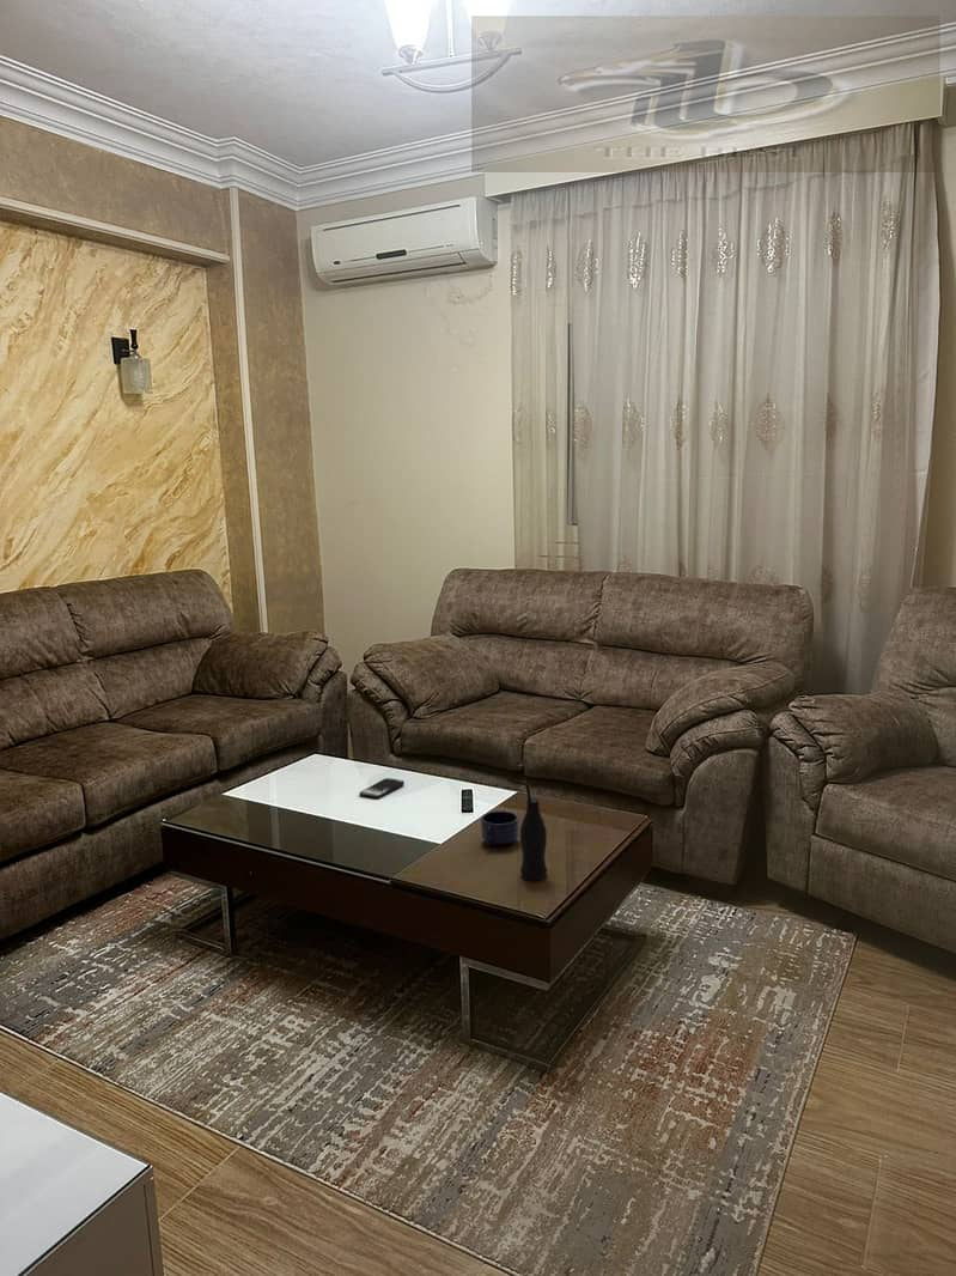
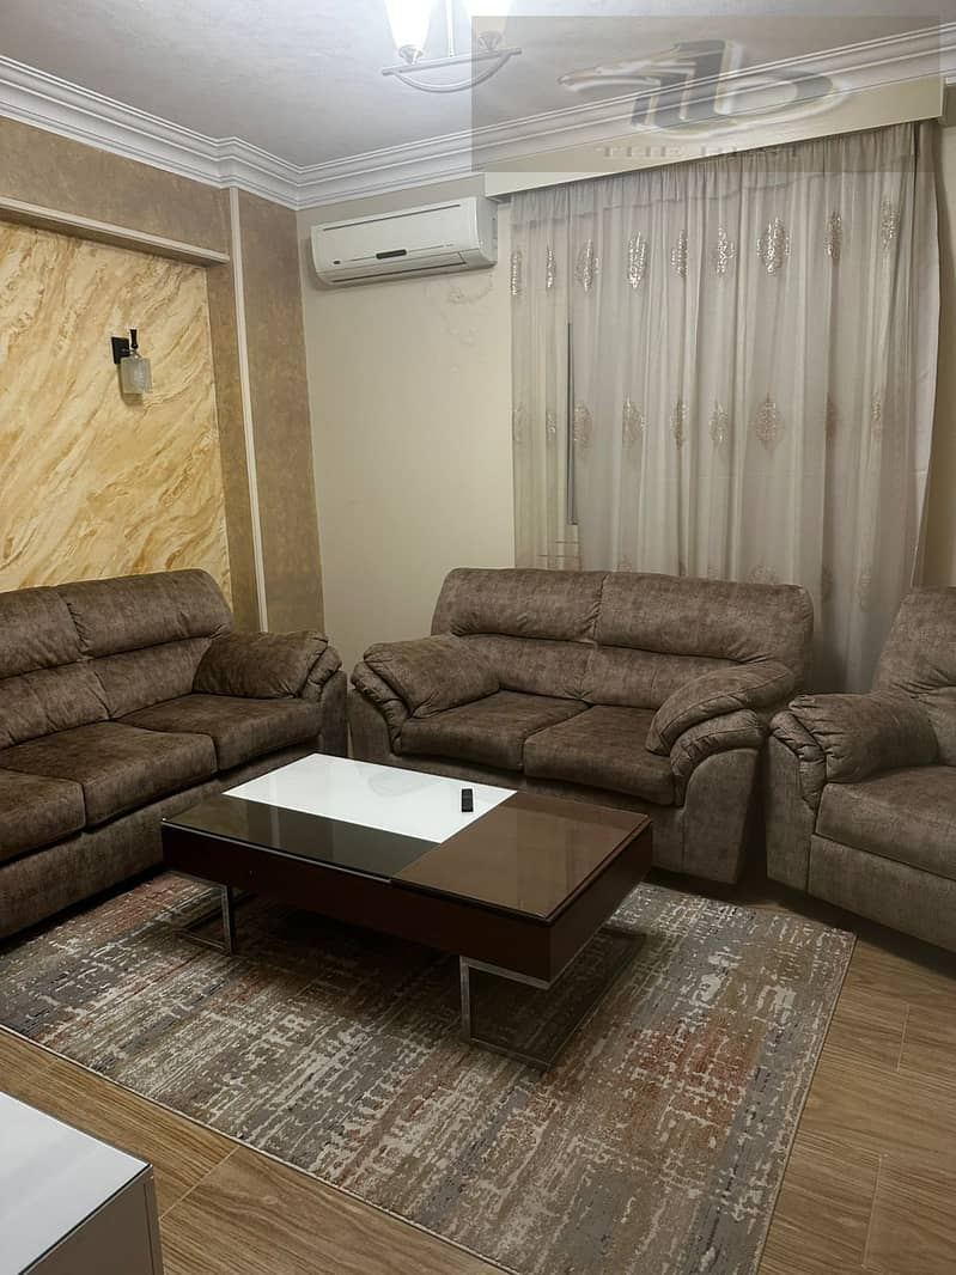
- mug (498, 831)
- bottle (526, 827)
- smartphone (382, 788)
